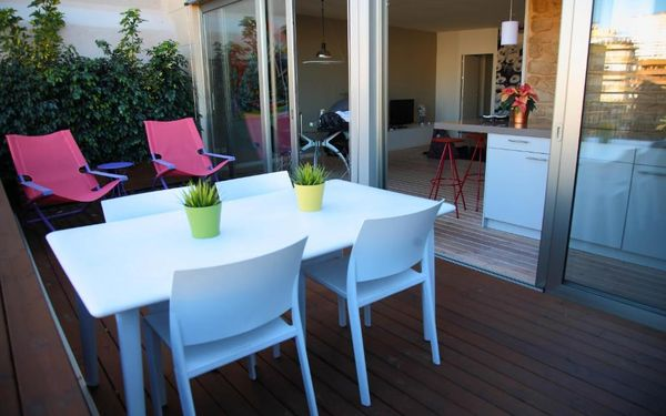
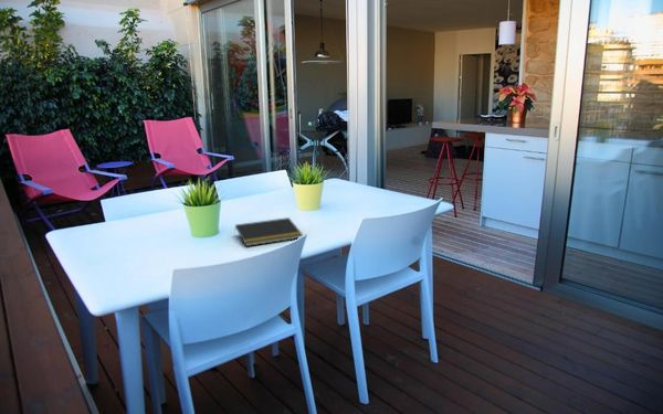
+ notepad (269, 231)
